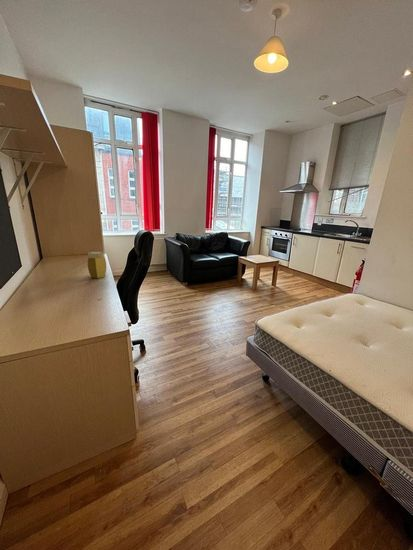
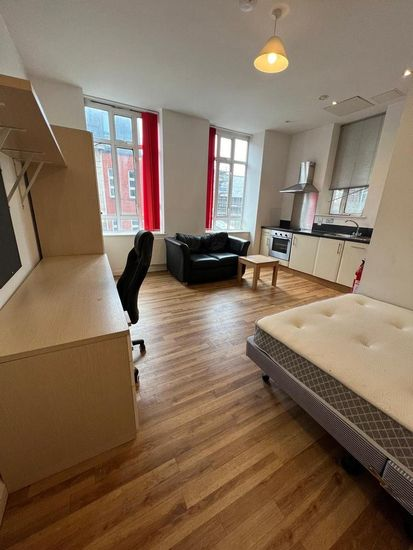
- jar (97, 264)
